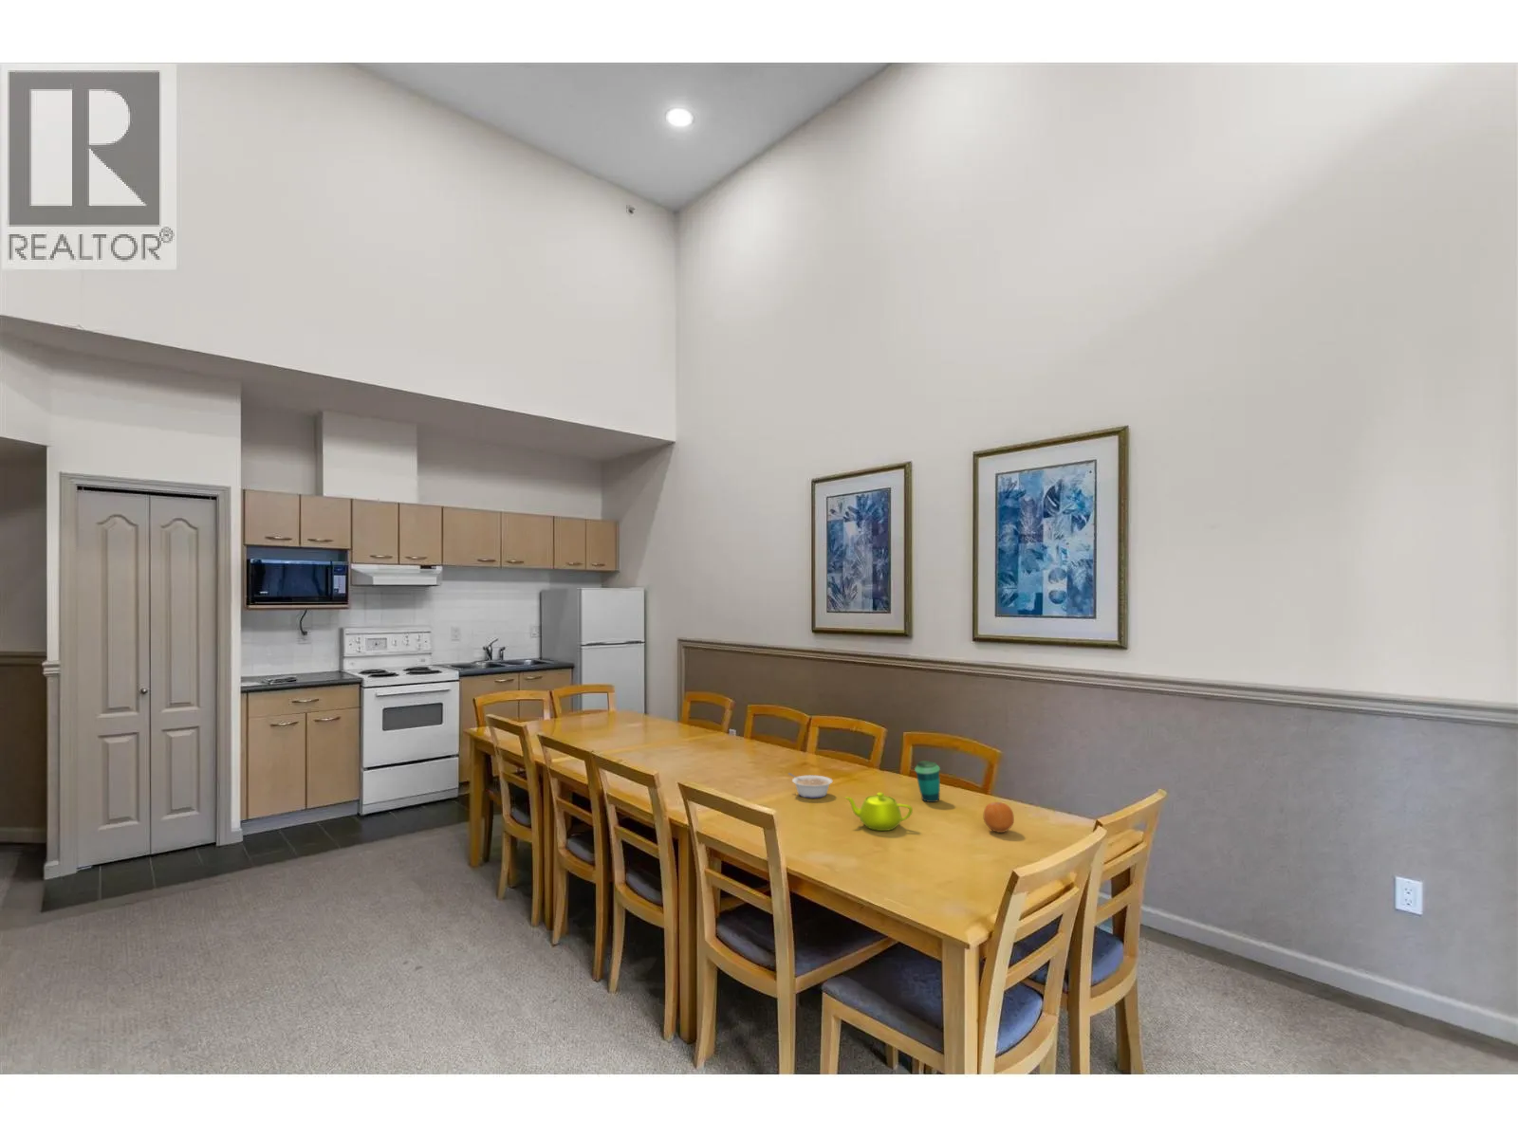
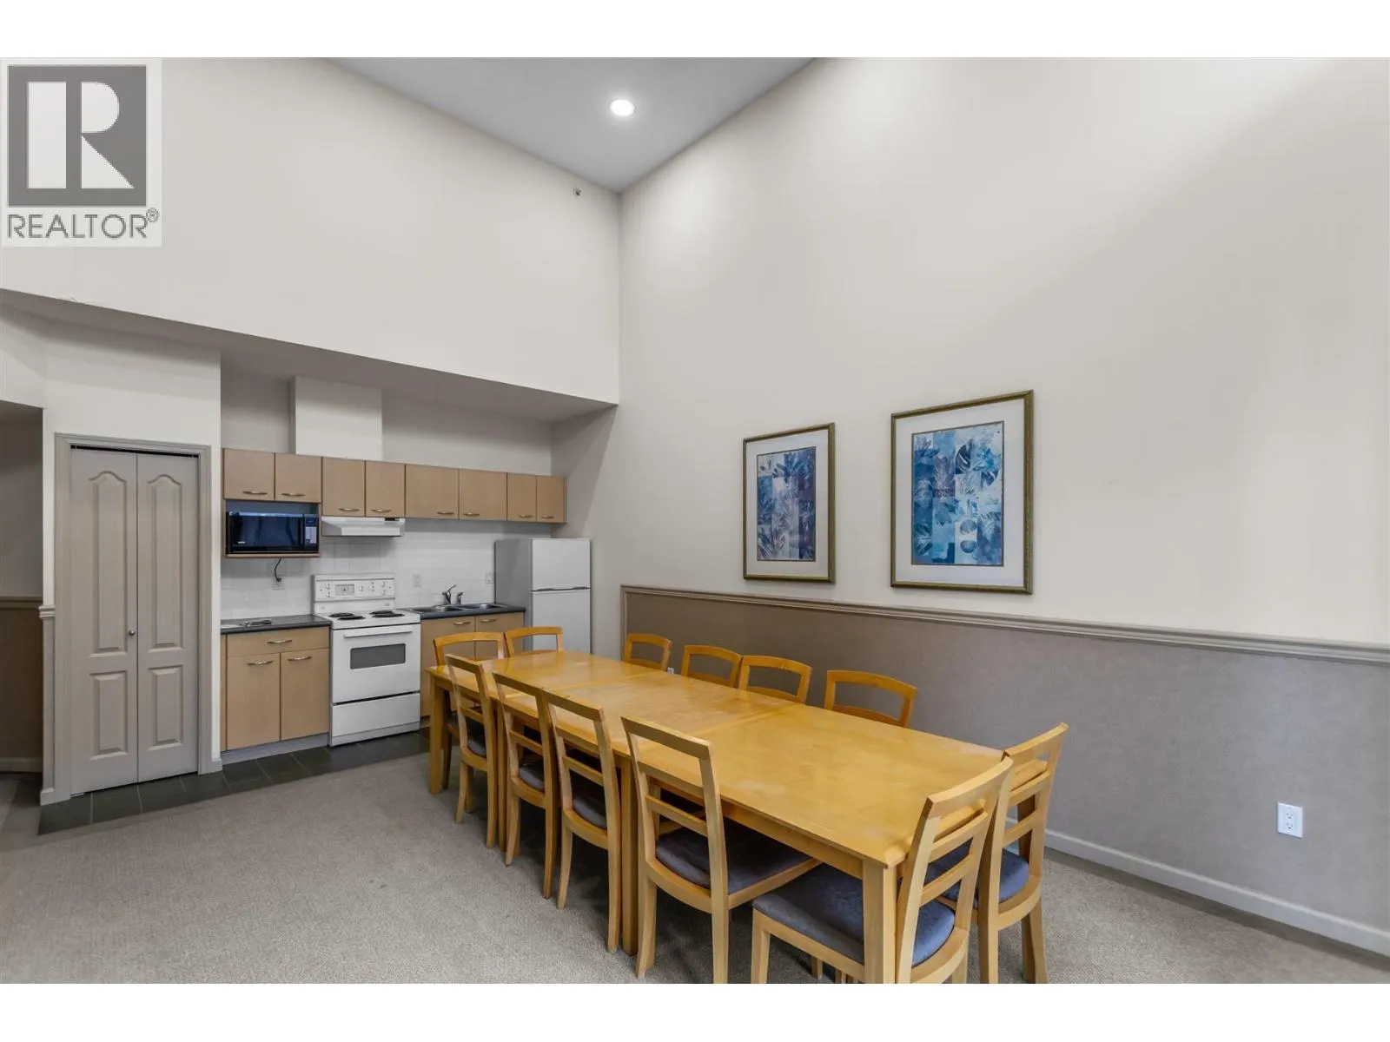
- legume (810, 785)
- teapot (877, 809)
- fruit (998, 816)
- cup (926, 782)
